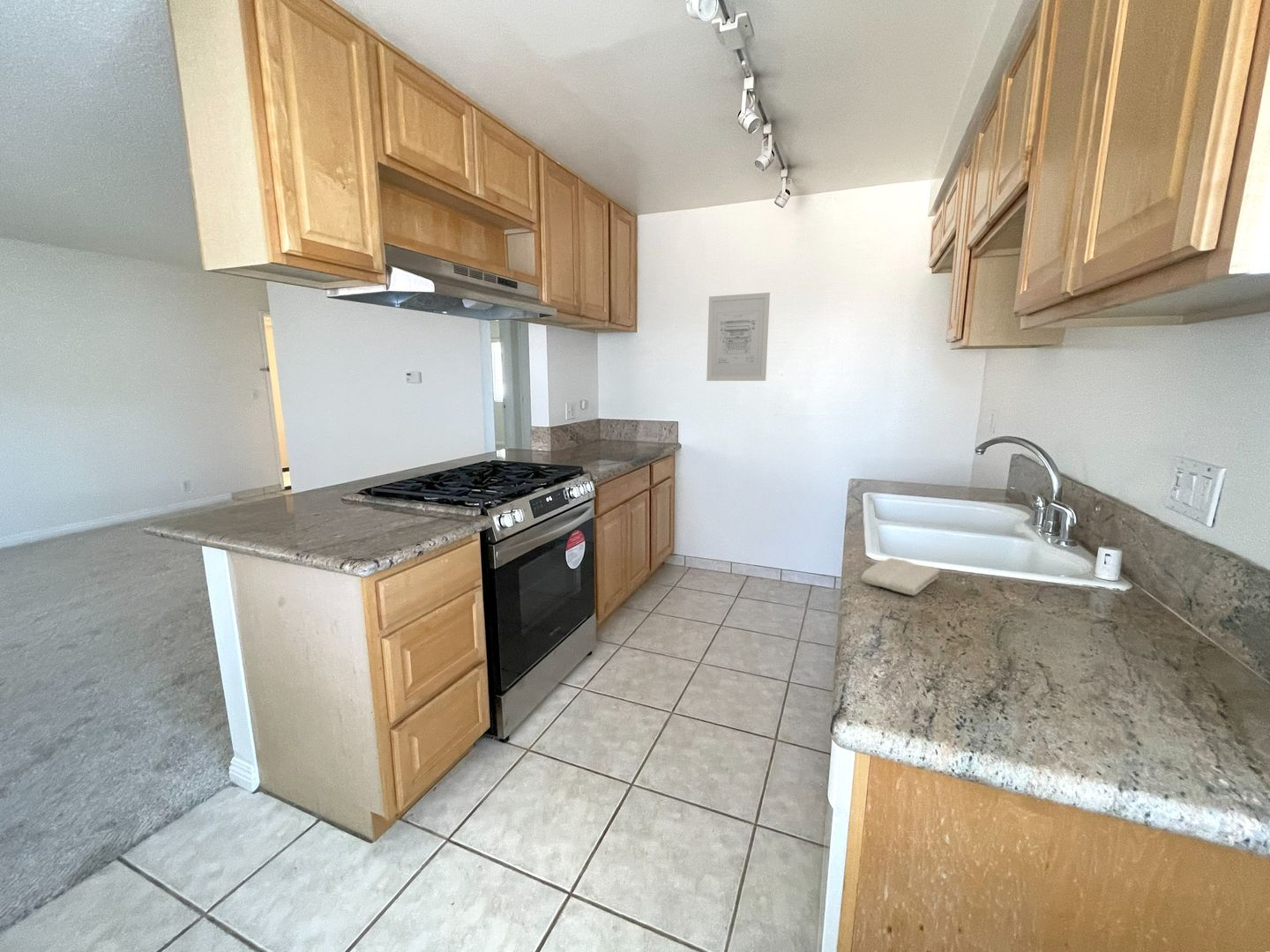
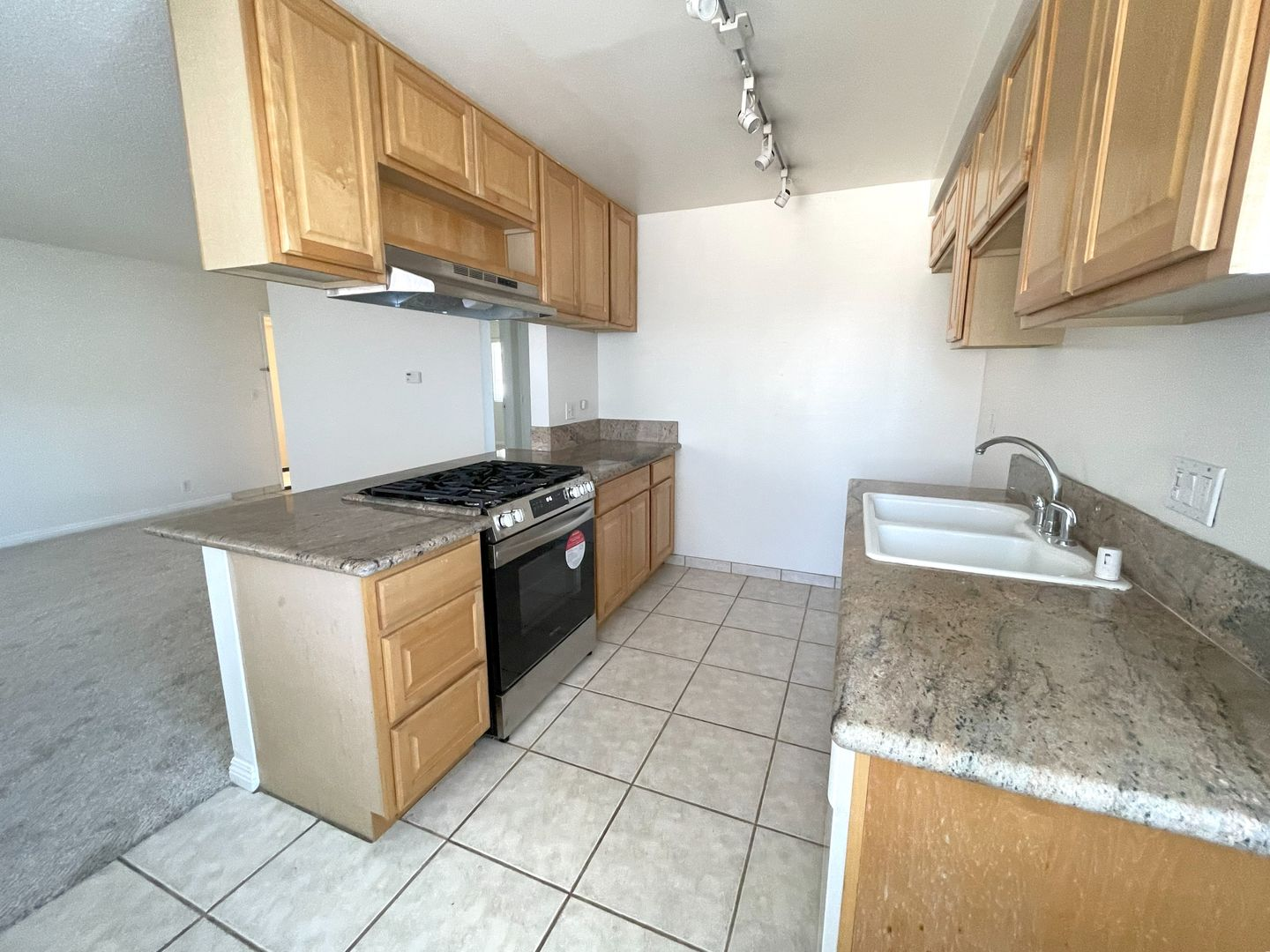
- washcloth (901, 575)
- wall art (736, 338)
